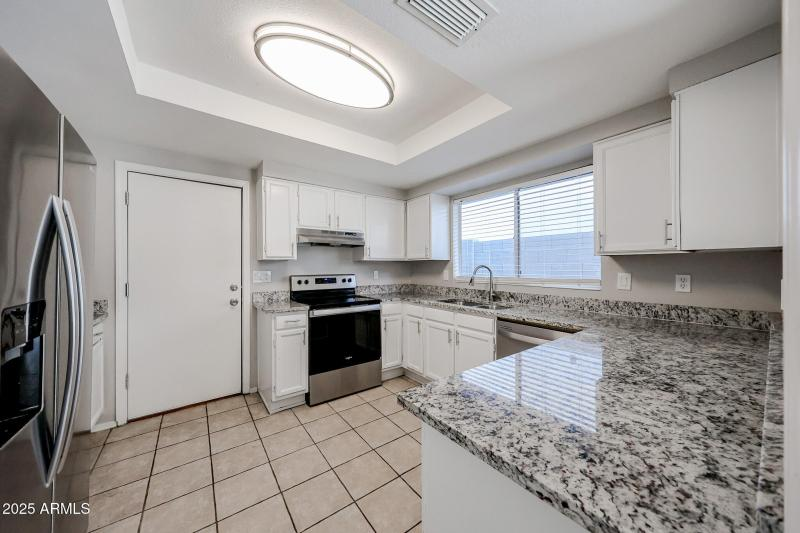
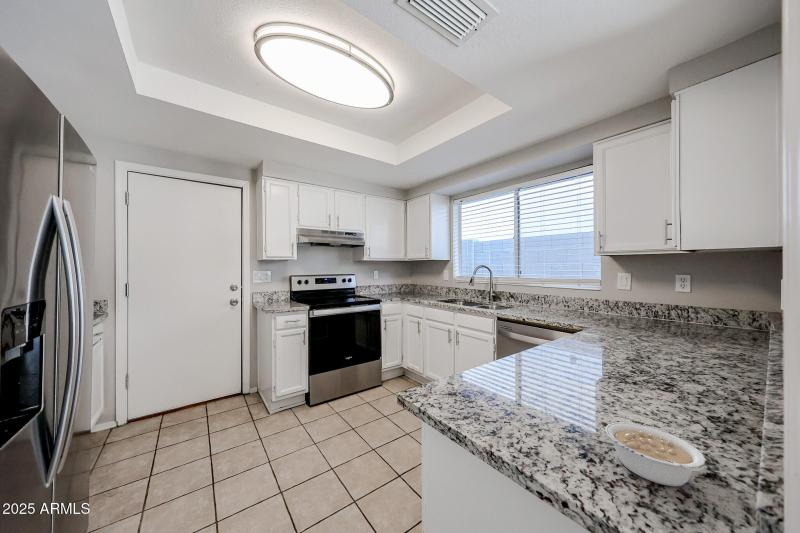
+ legume (654, 453)
